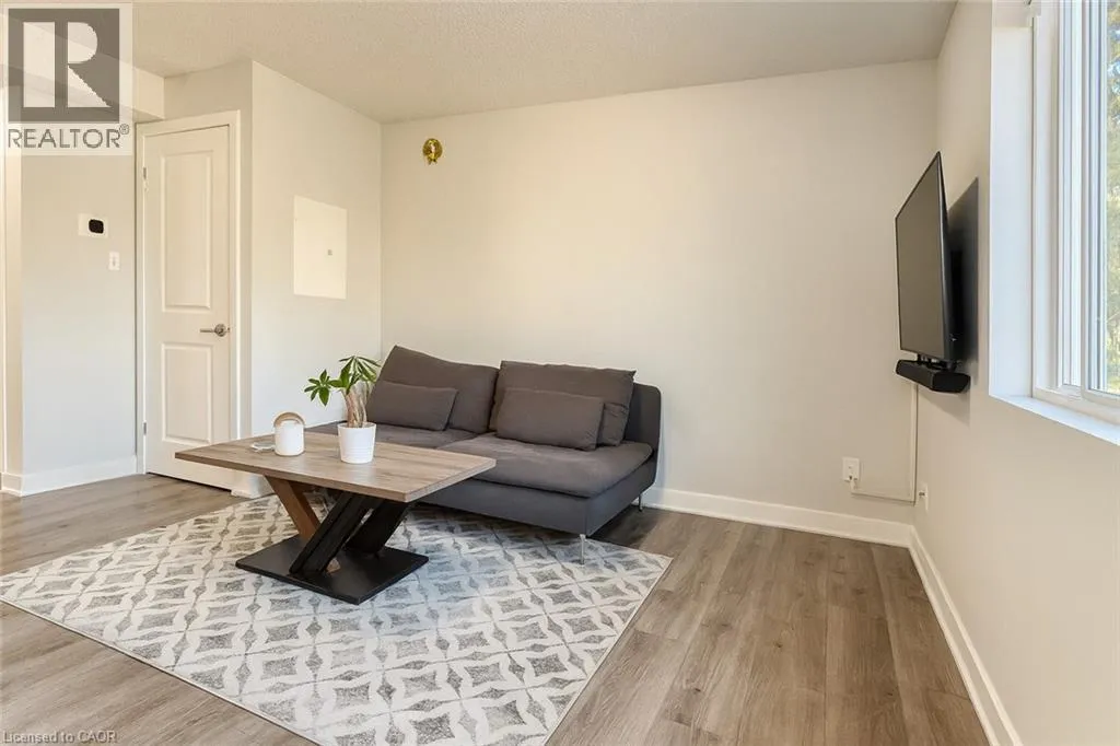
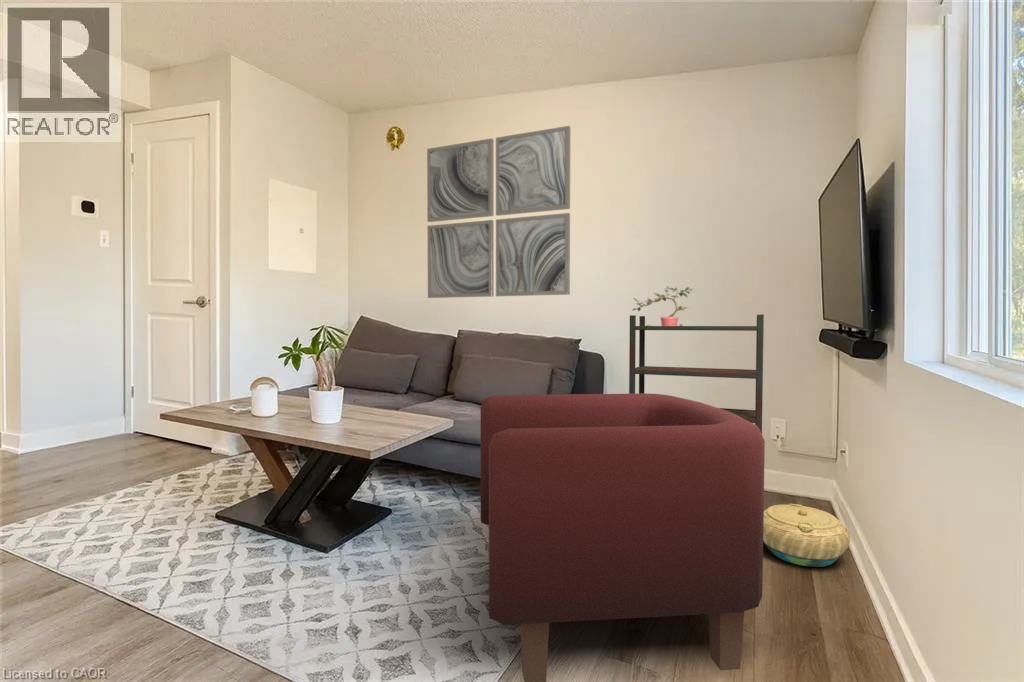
+ potted plant (665, 301)
+ armchair (607, 506)
+ wall art (496, 219)
+ basket (801, 532)
+ bookshelf (697, 376)
